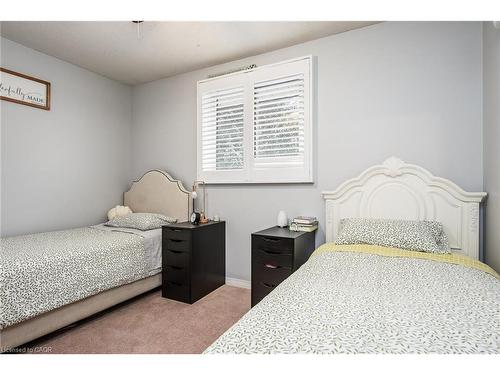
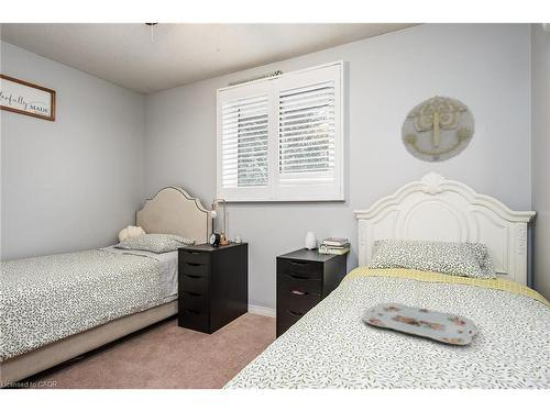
+ wall decoration (436, 129)
+ serving tray (417, 321)
